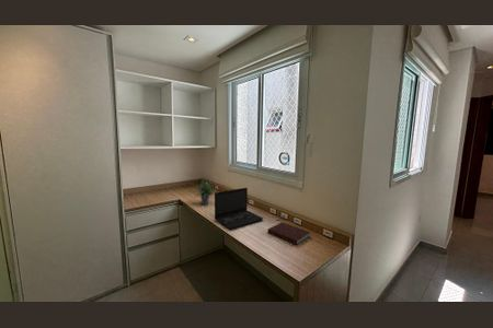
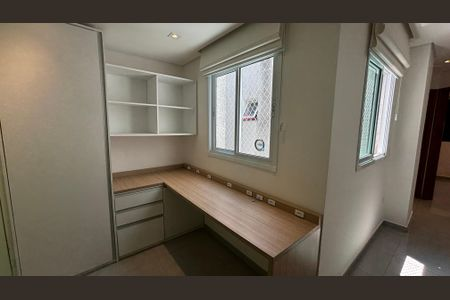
- notebook (288, 232)
- laptop (239, 207)
- potted plant (205, 189)
